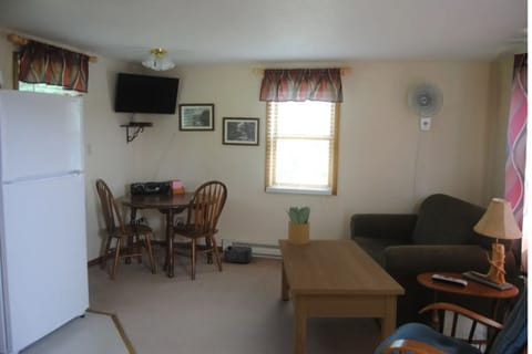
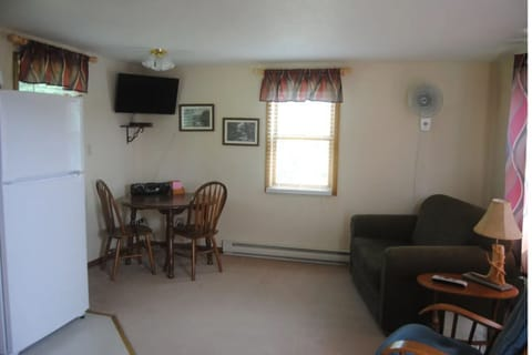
- potted plant (297, 223)
- coffee table (327, 294)
- storage bin (237, 253)
